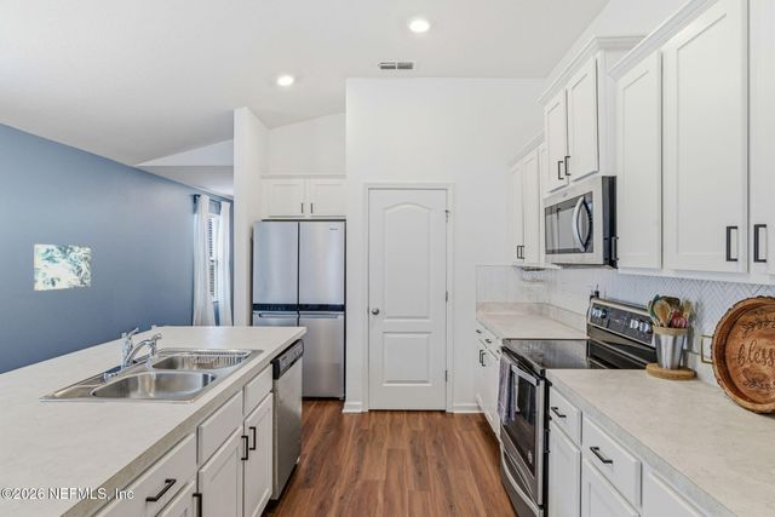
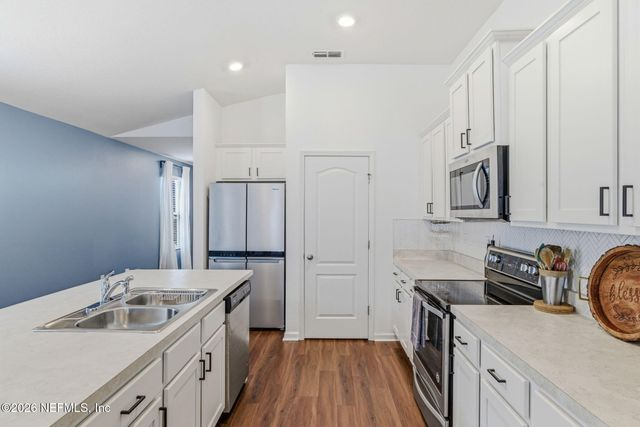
- wall art (64, 266)
